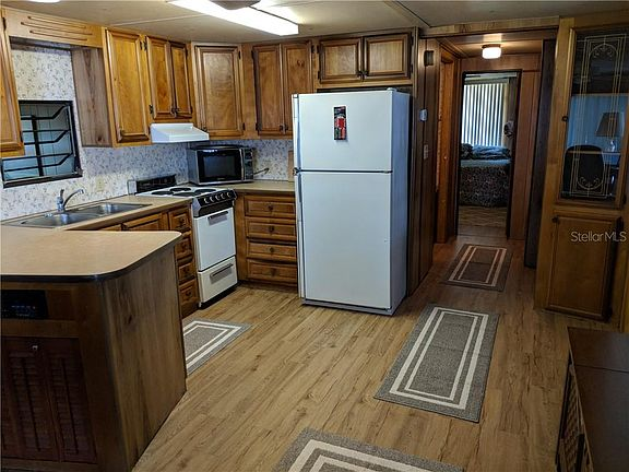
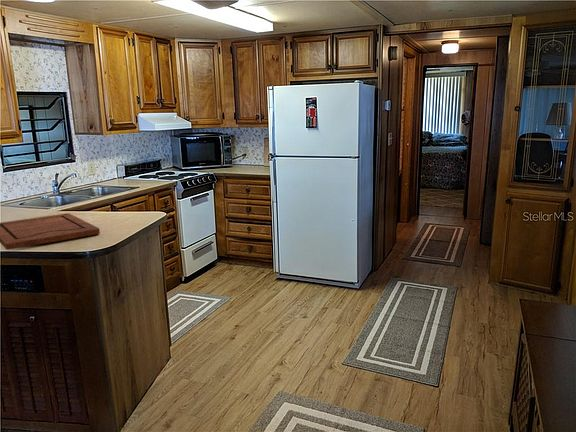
+ cutting board (42, 228)
